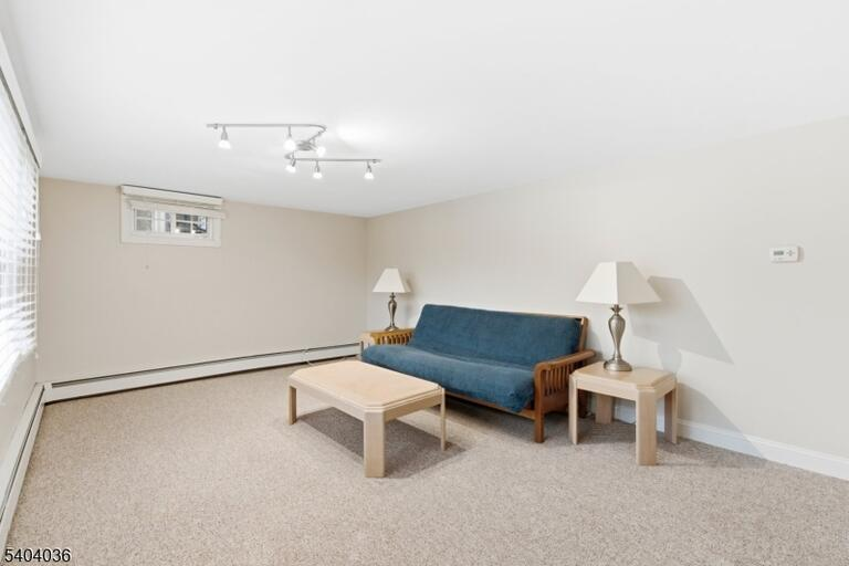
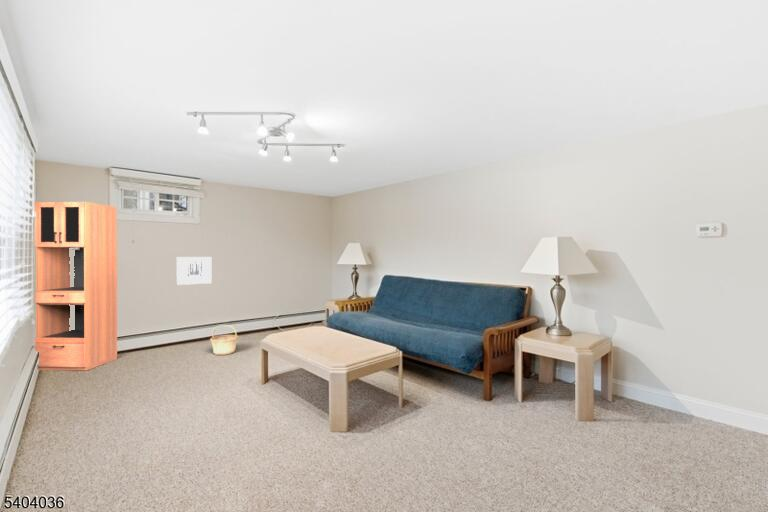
+ wall art (194, 270)
+ basket (224, 338)
+ cabinet (77, 284)
